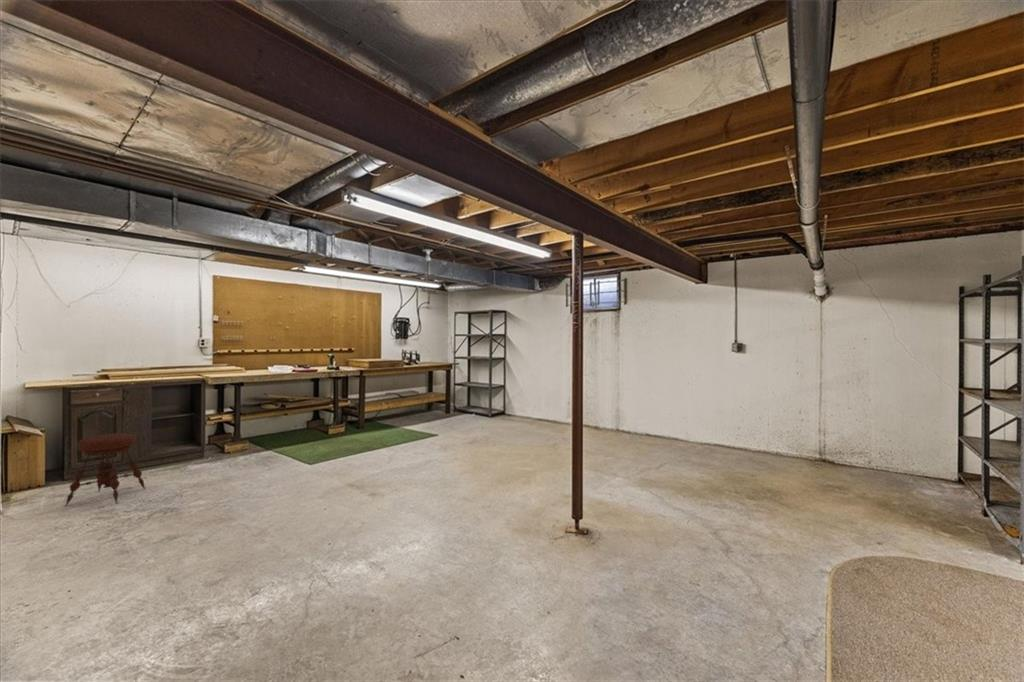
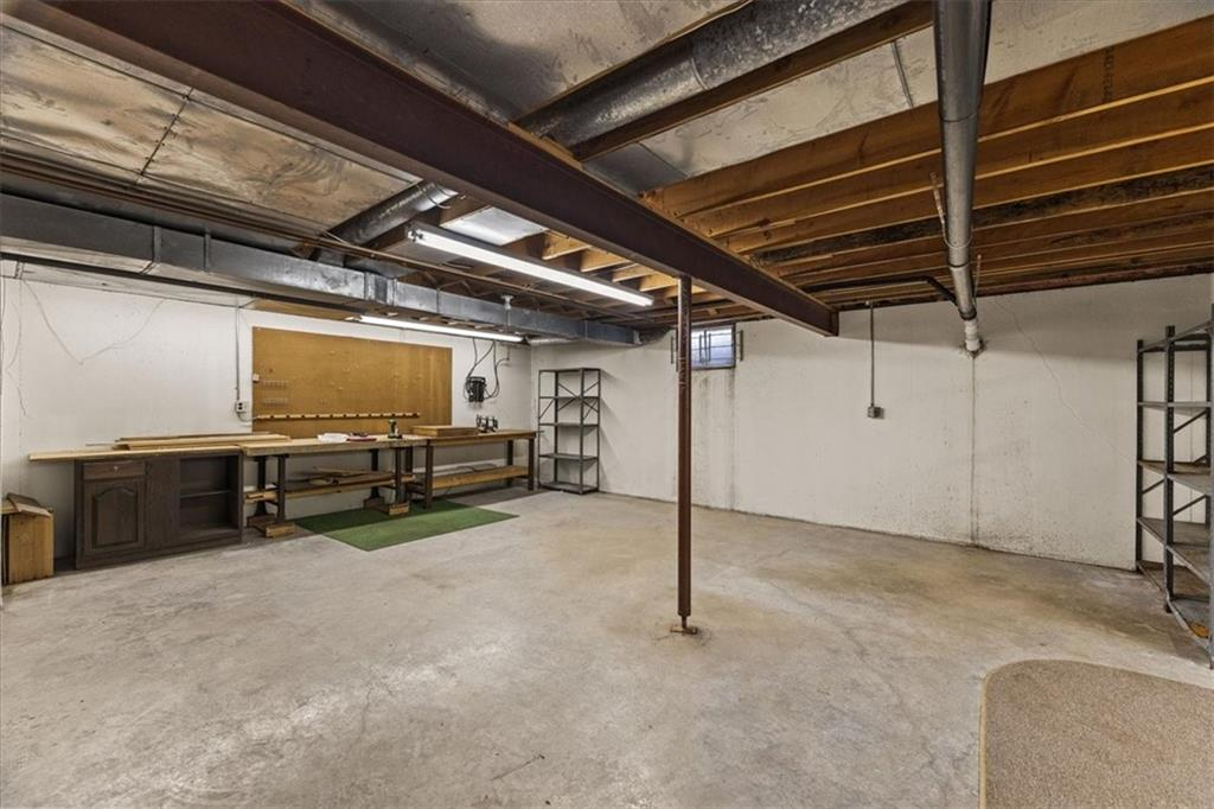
- stool (107, 466)
